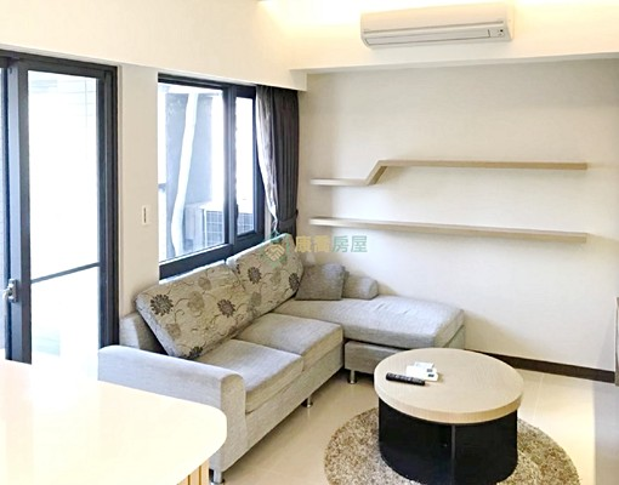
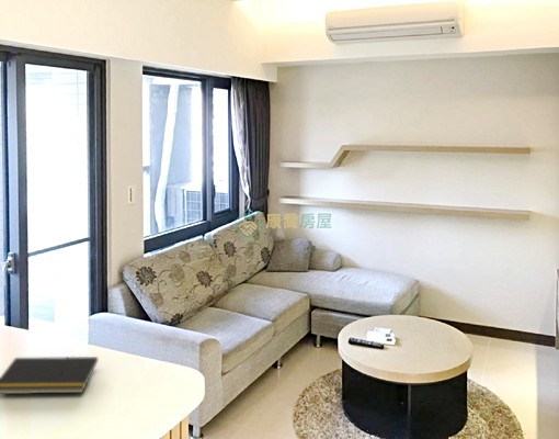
+ notepad (47, 374)
